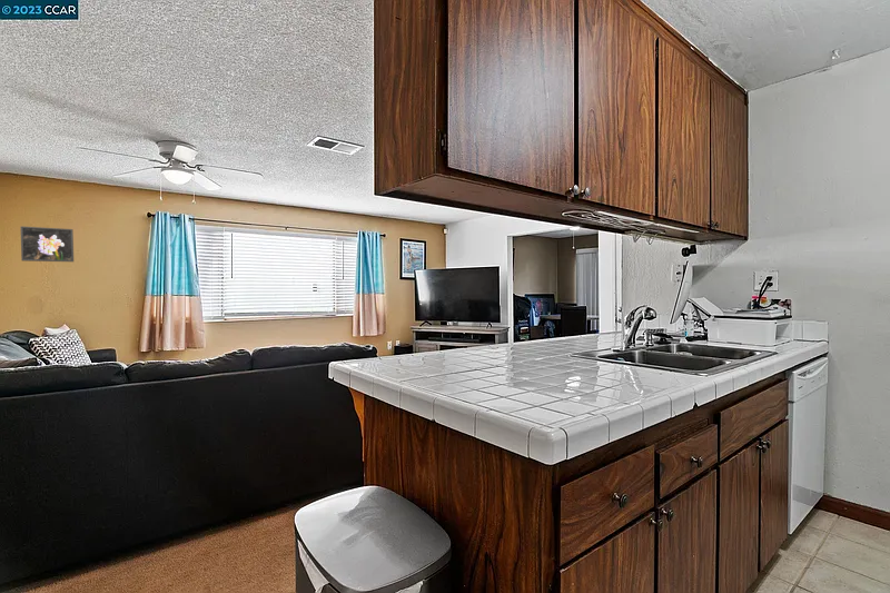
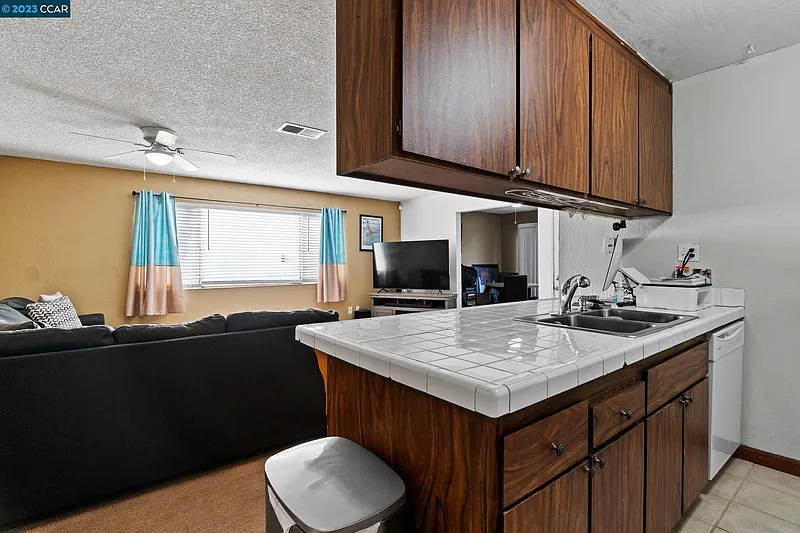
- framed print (48, 244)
